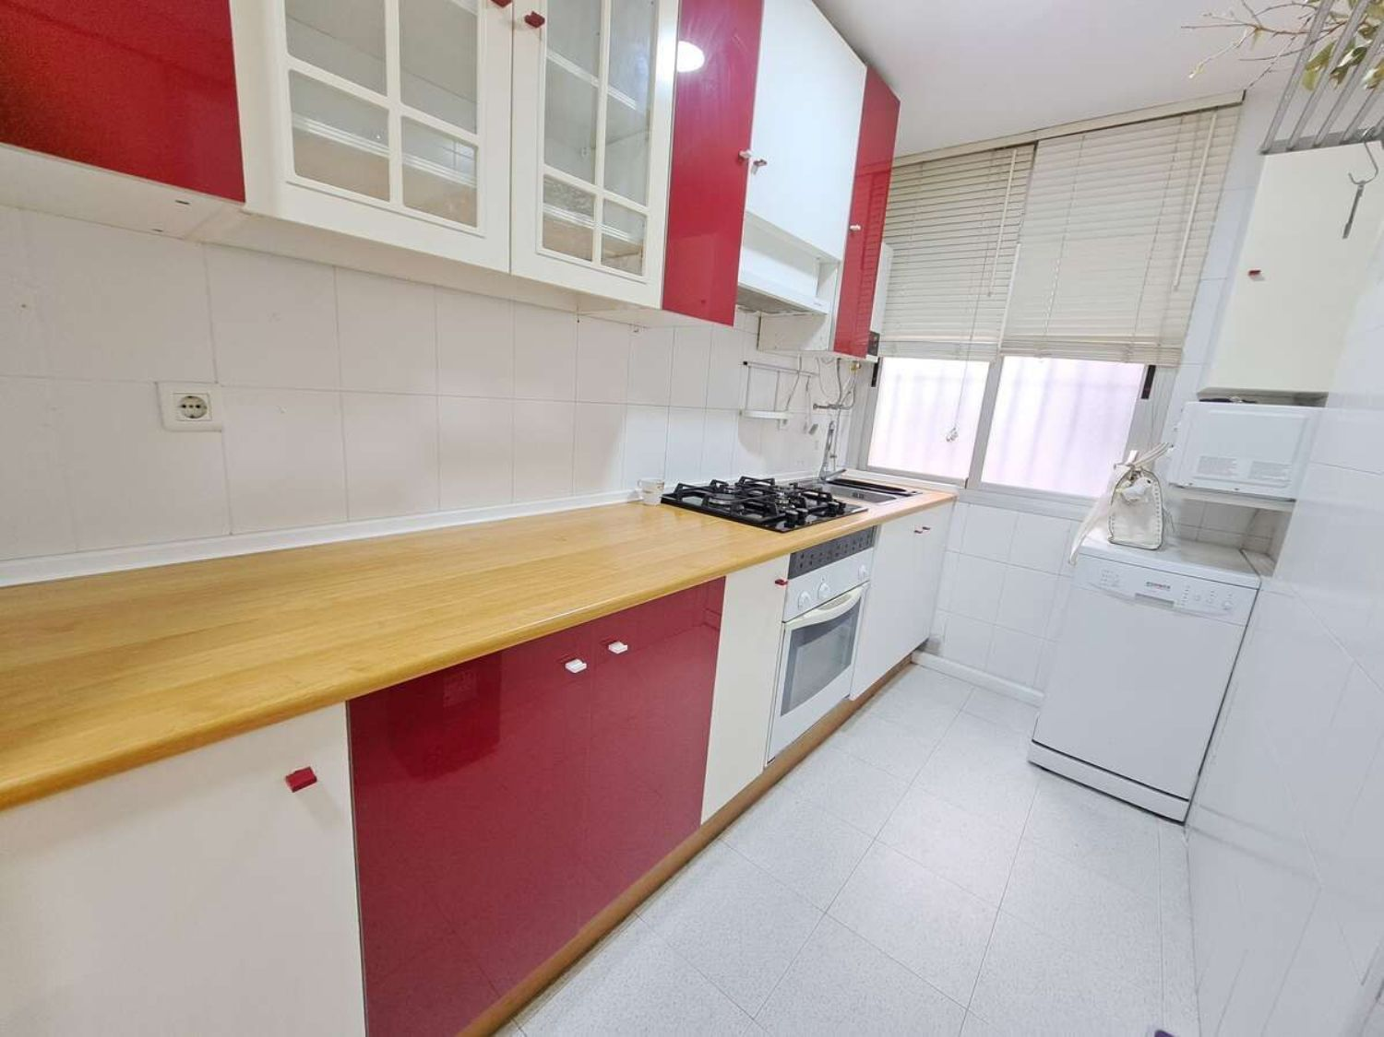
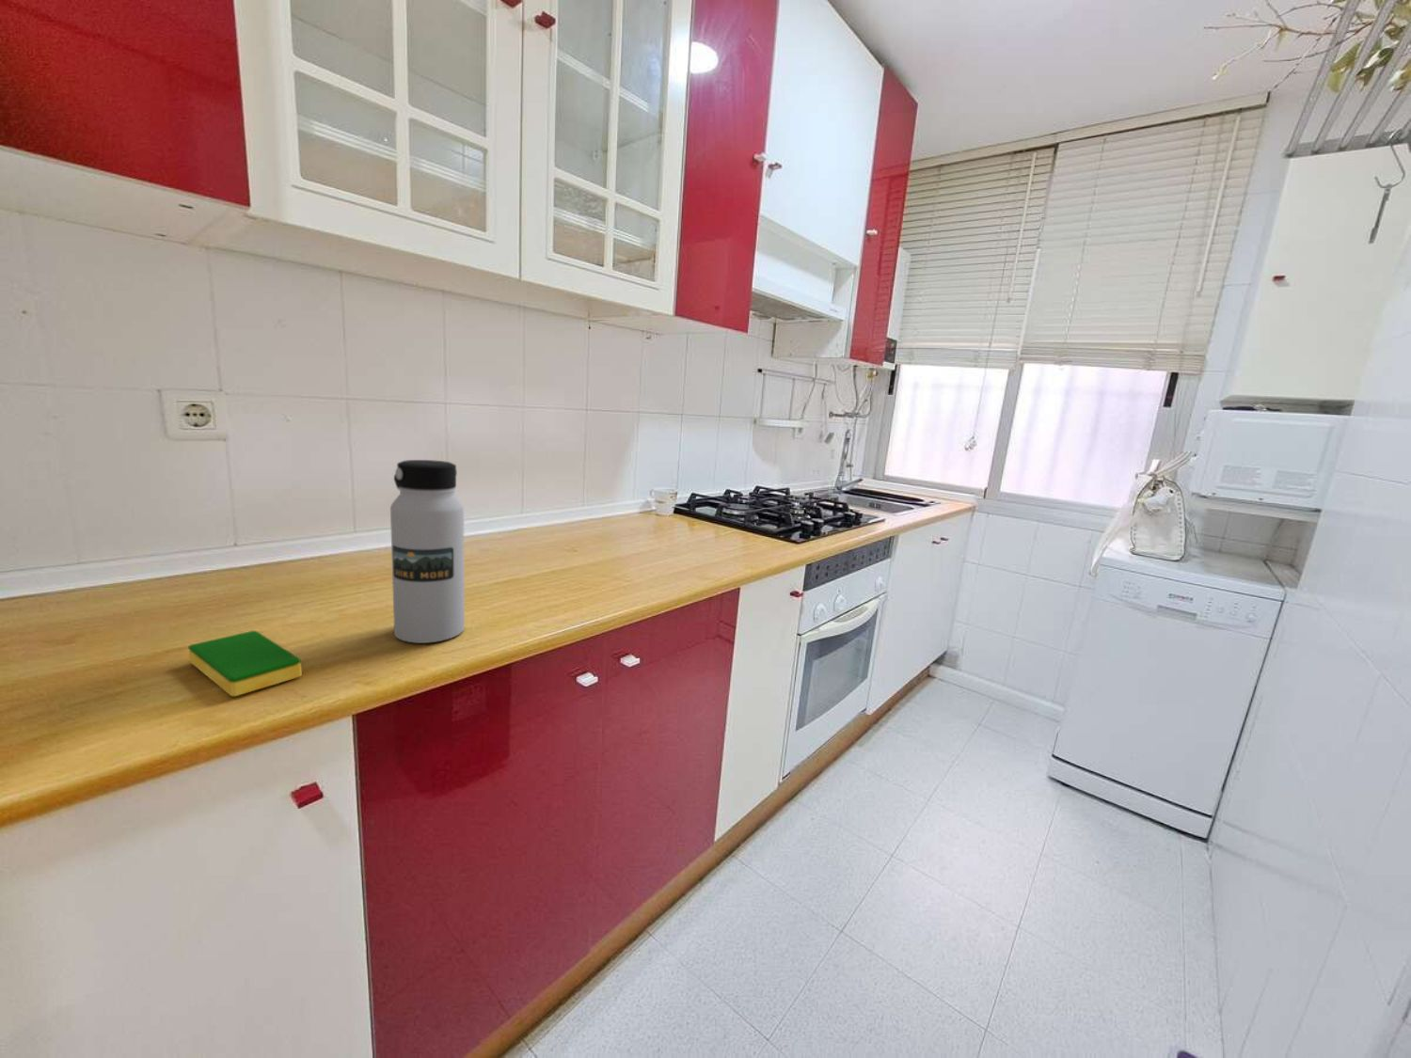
+ water bottle (428, 548)
+ dish sponge (244, 660)
